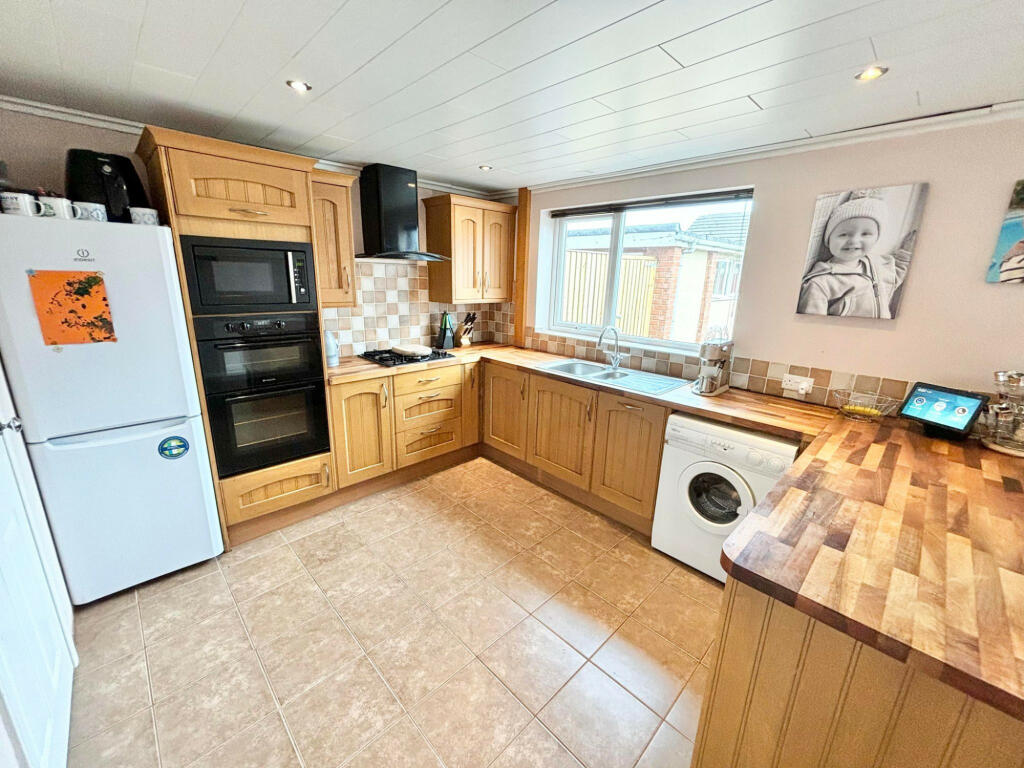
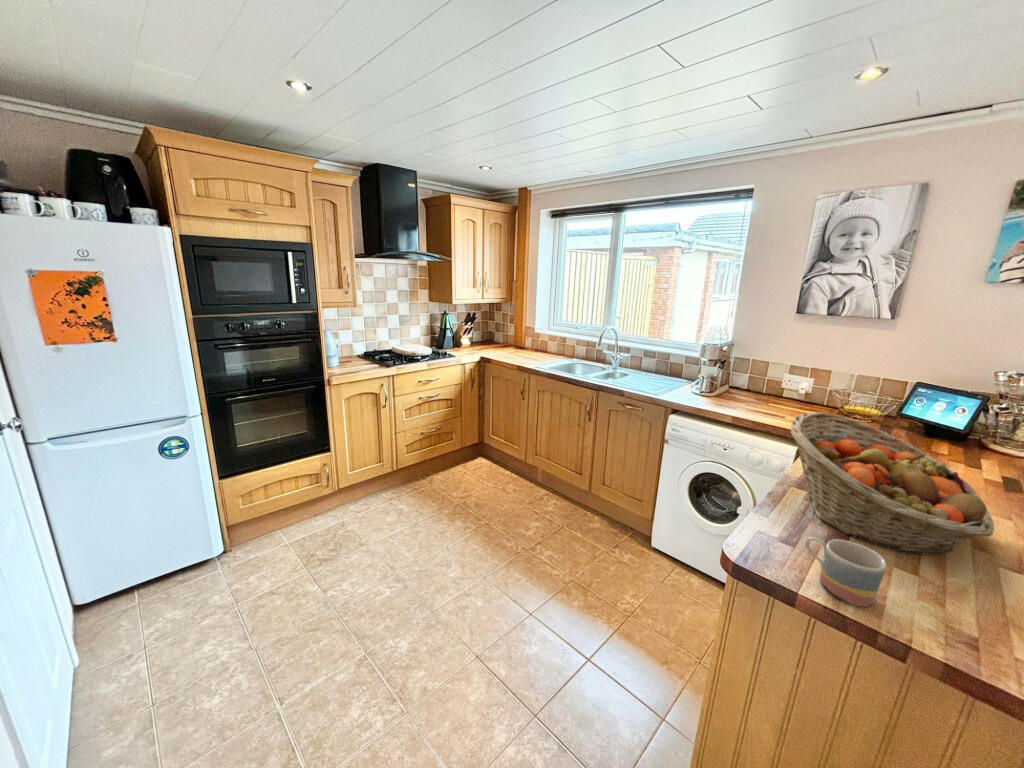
+ mug (839, 567)
+ fruit basket (877, 475)
